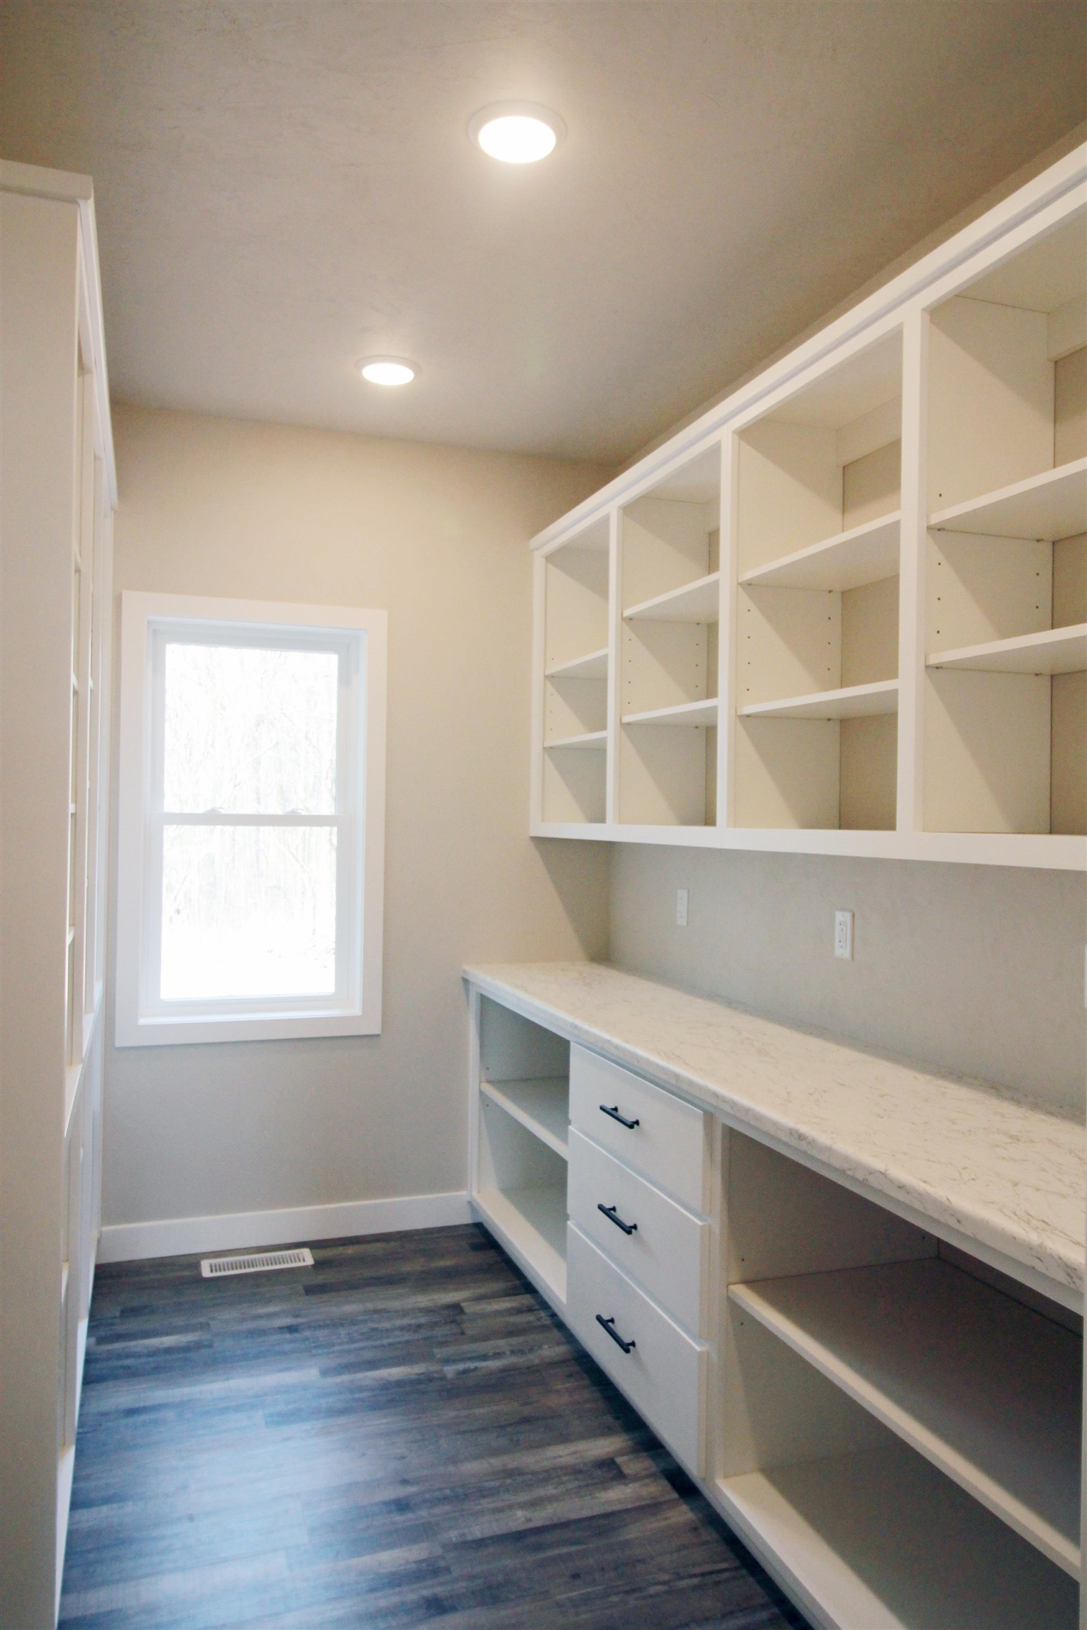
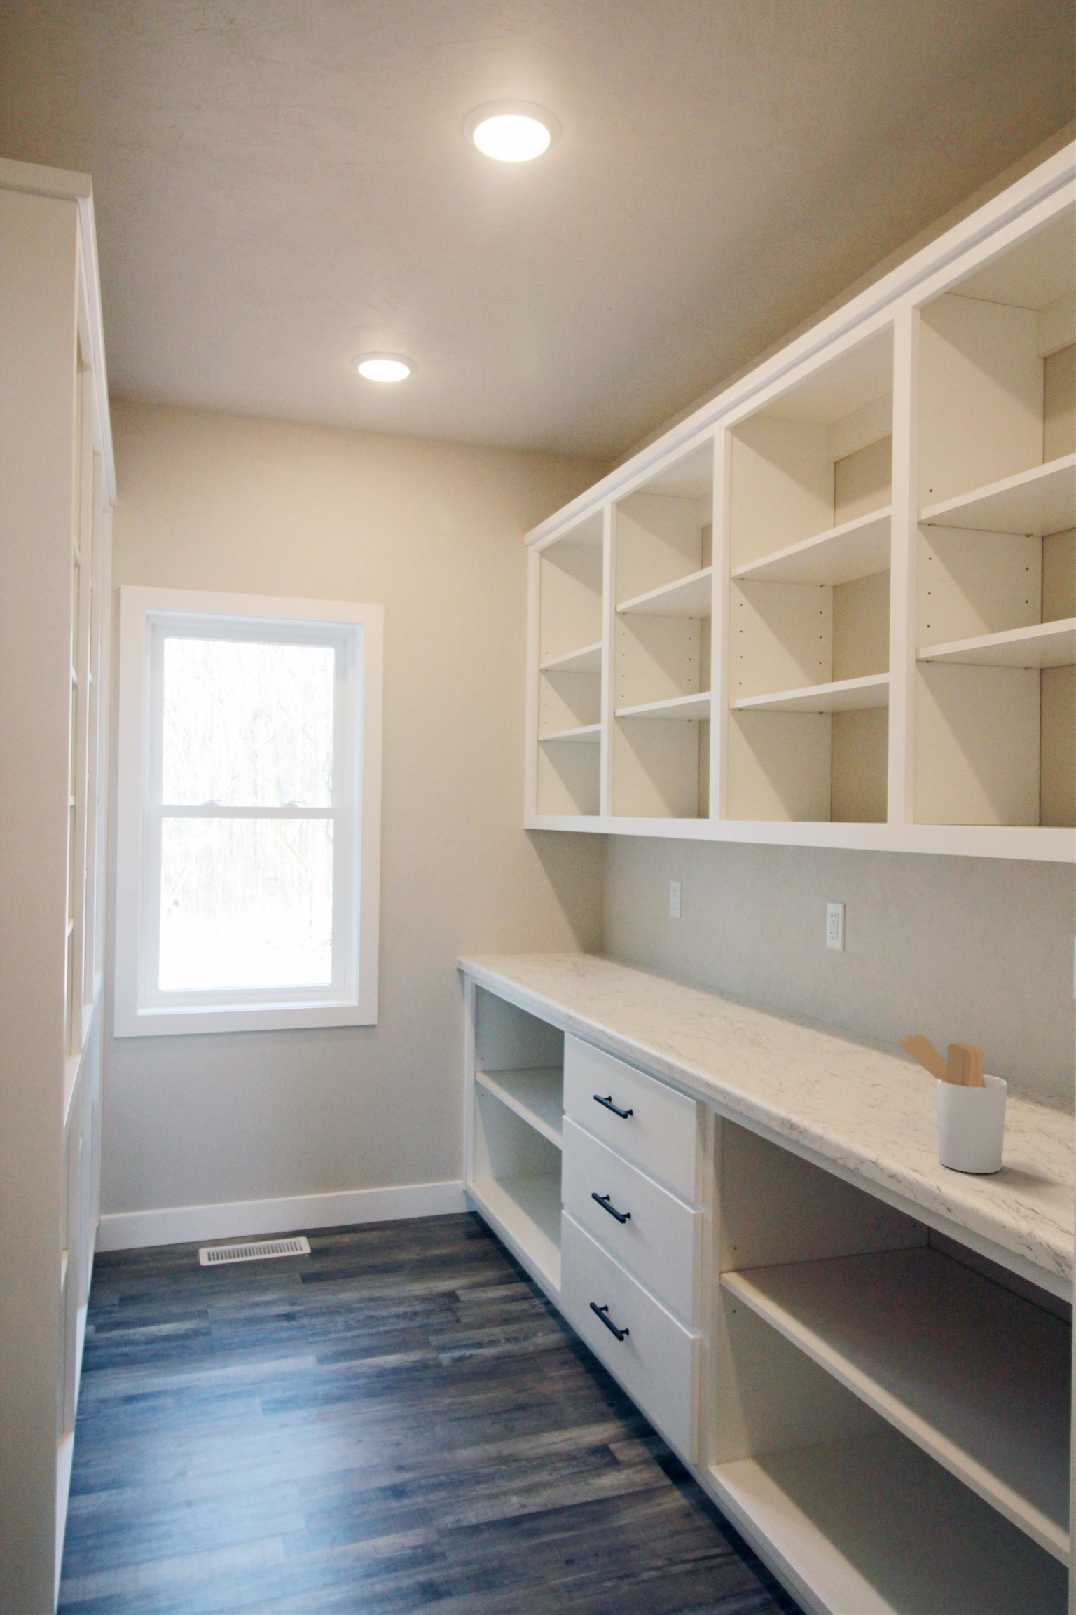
+ utensil holder (952, 1098)
